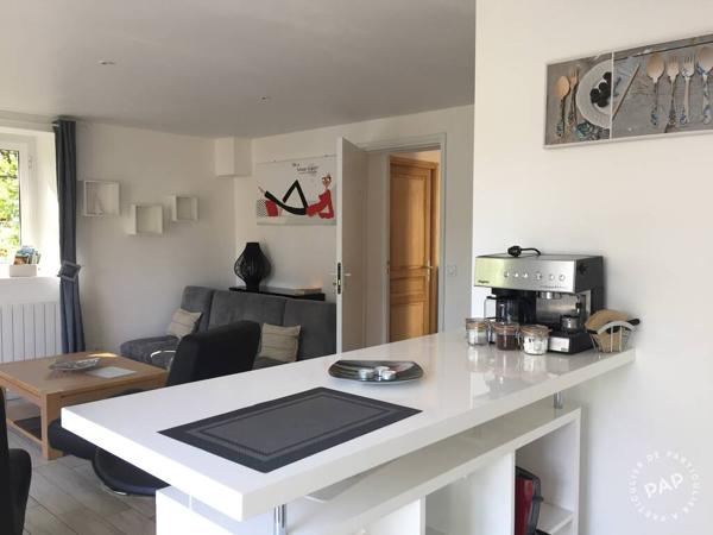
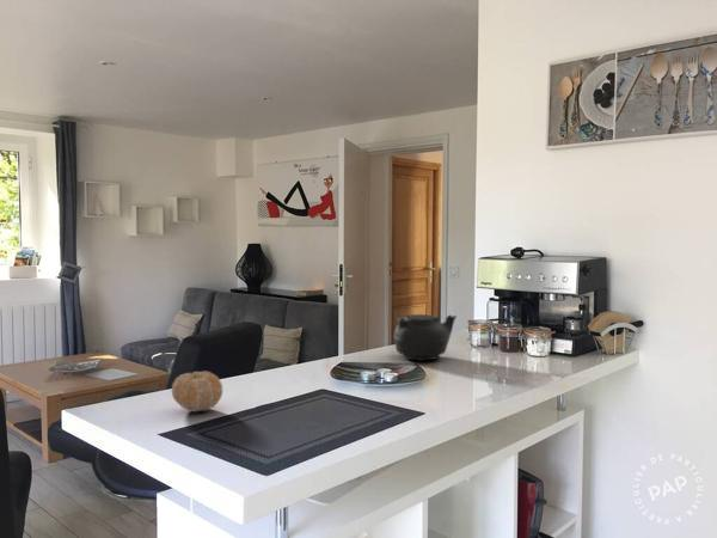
+ fruit (197, 391)
+ teapot (425, 336)
